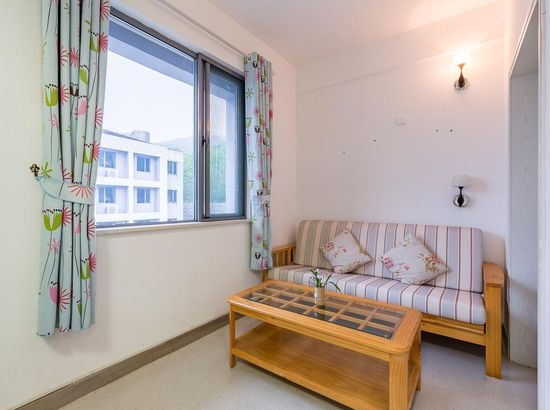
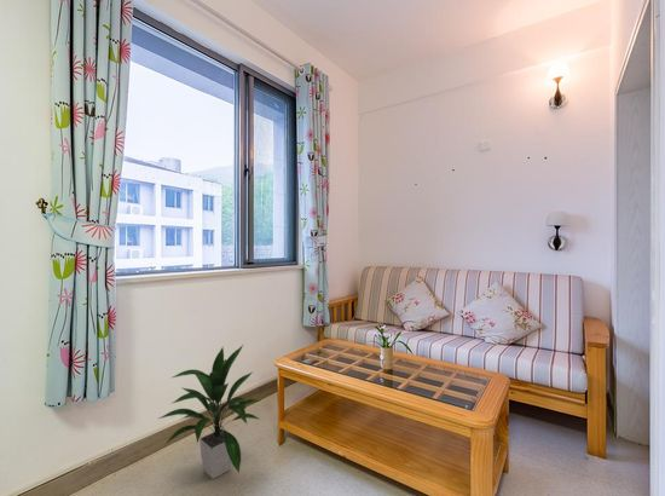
+ indoor plant (216, 411)
